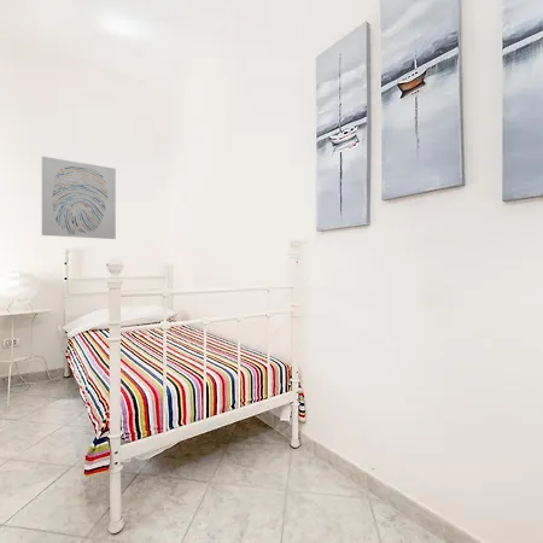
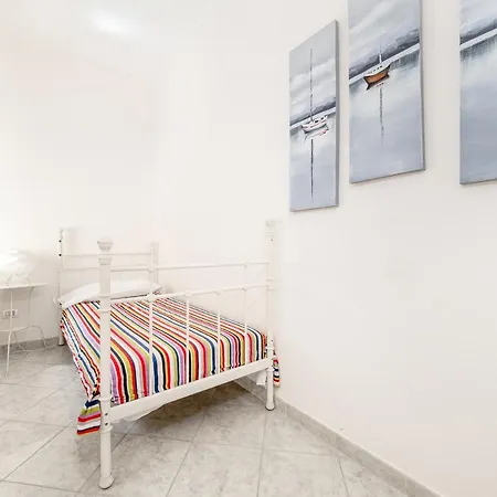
- wall art (80, 199)
